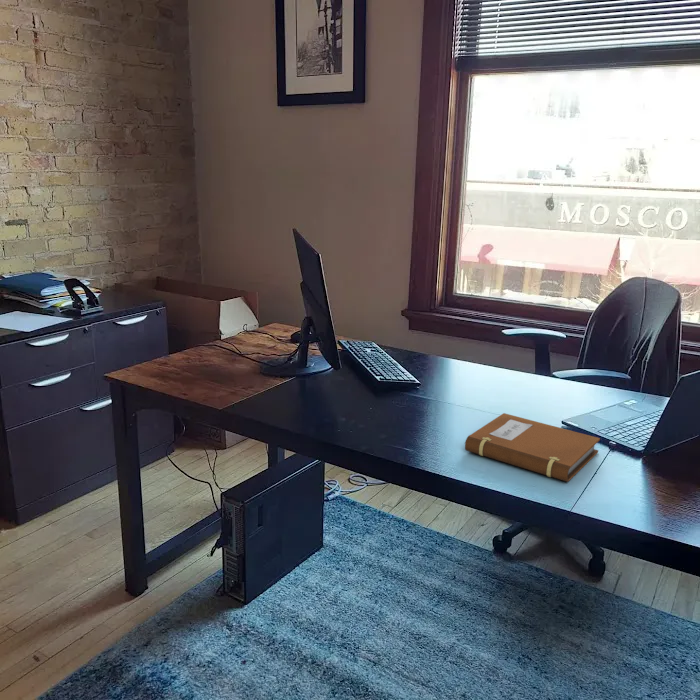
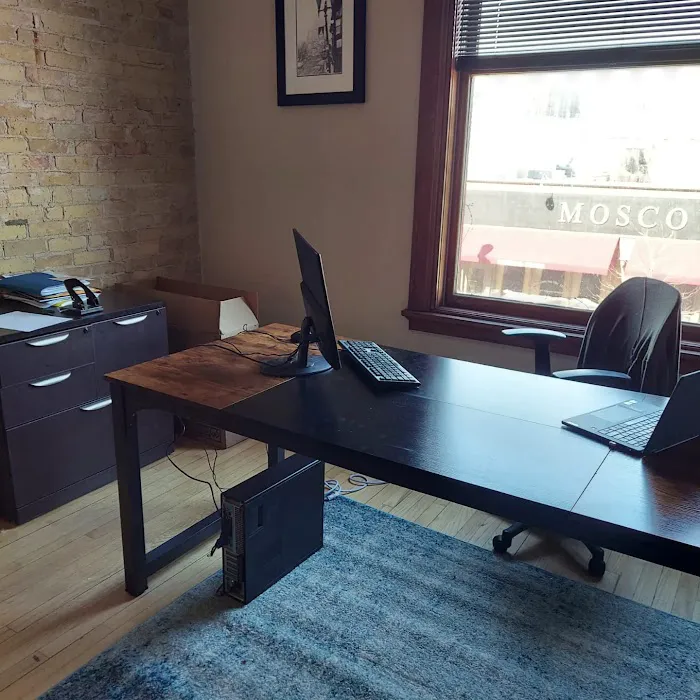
- notebook (529, 444)
